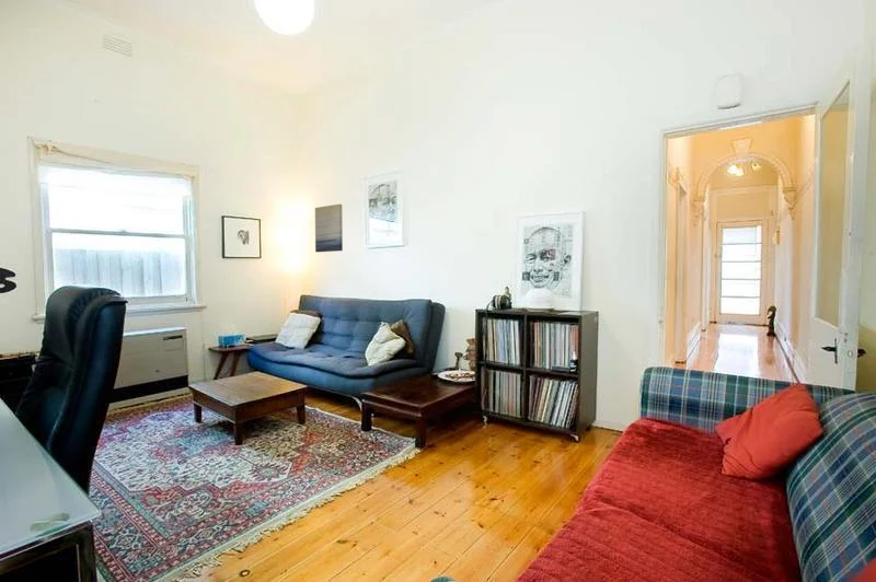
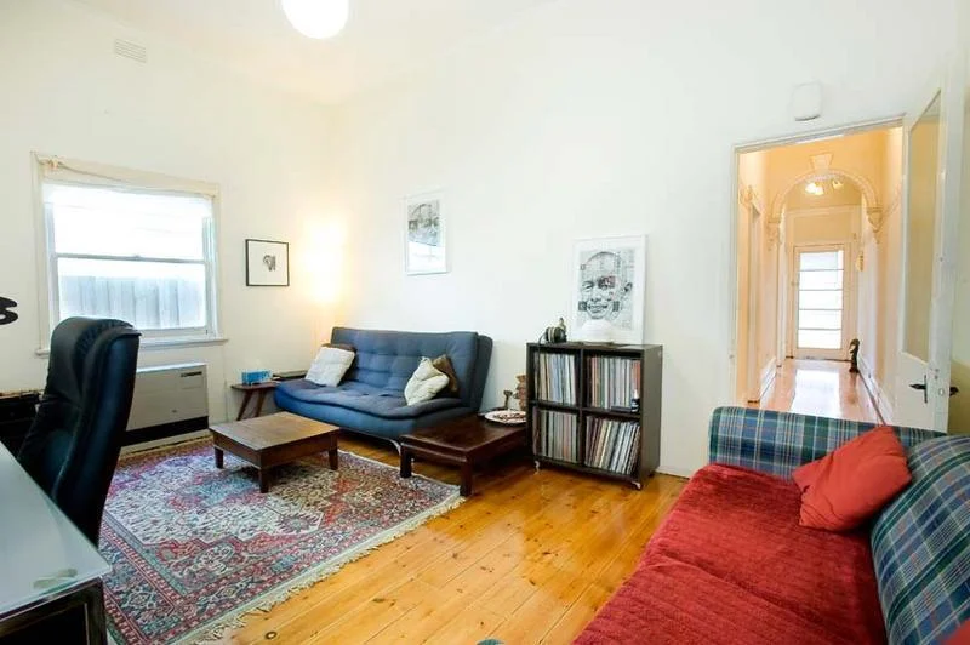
- wall art (327, 229)
